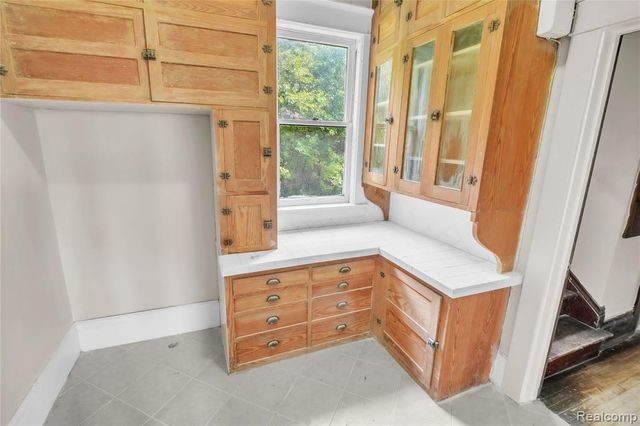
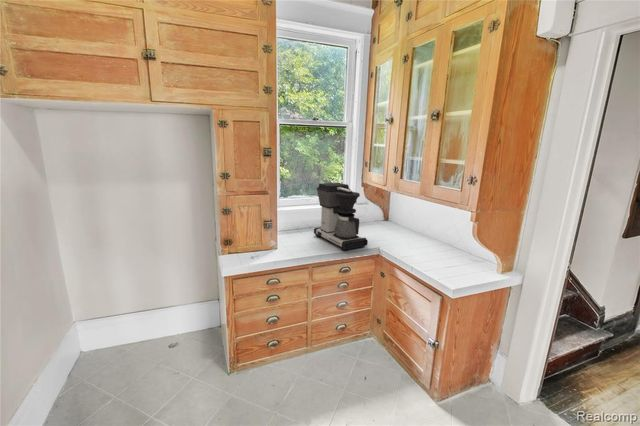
+ coffee maker (340, 214)
